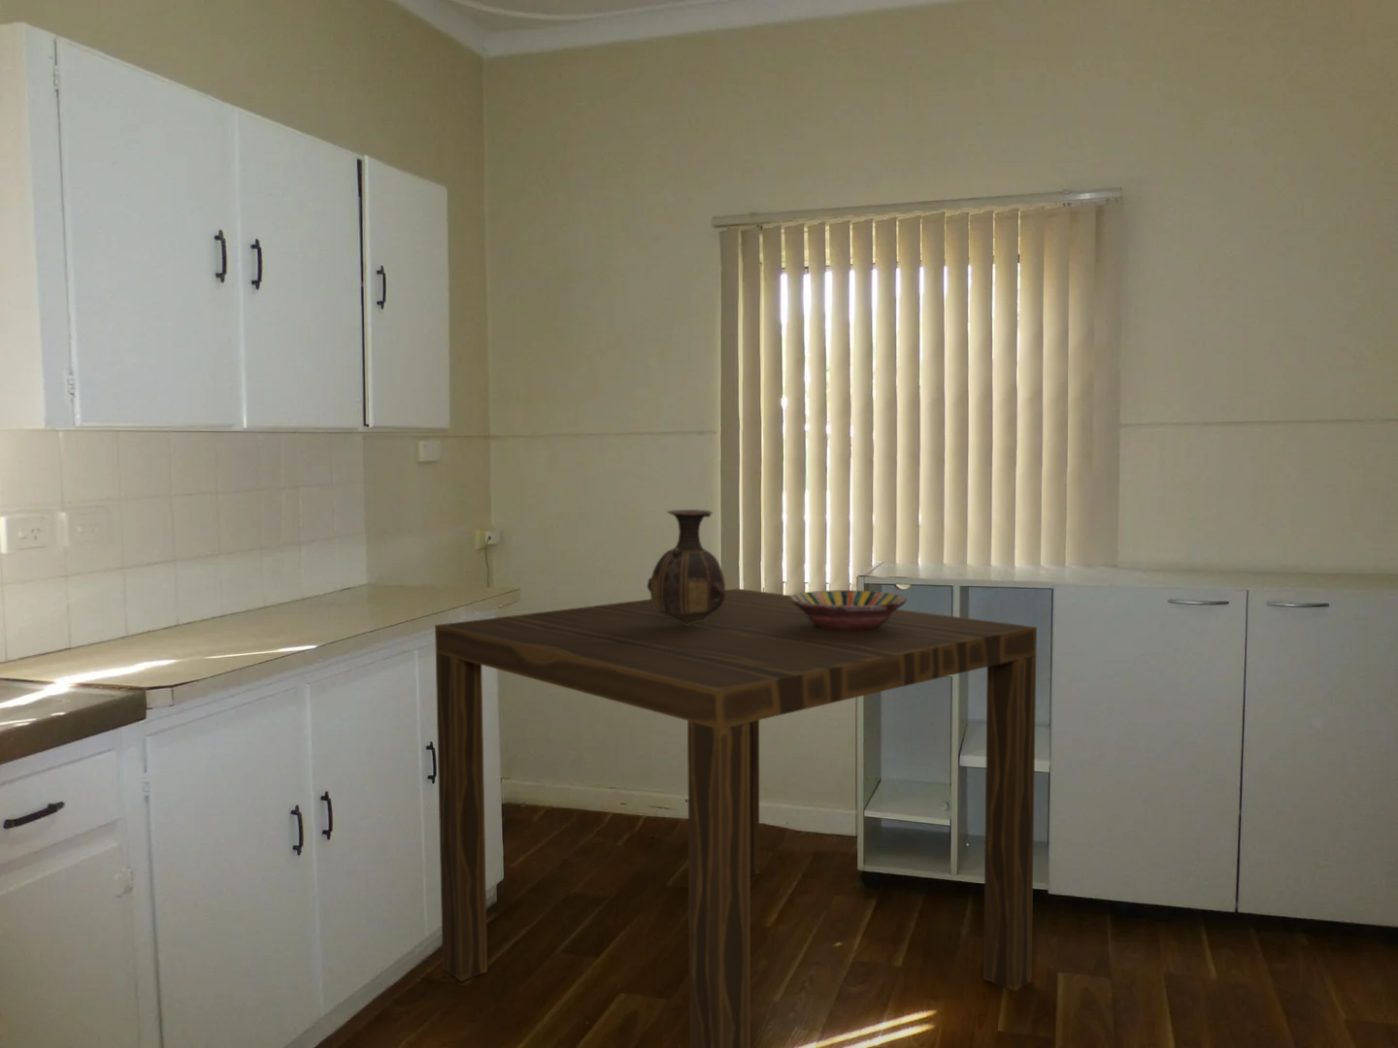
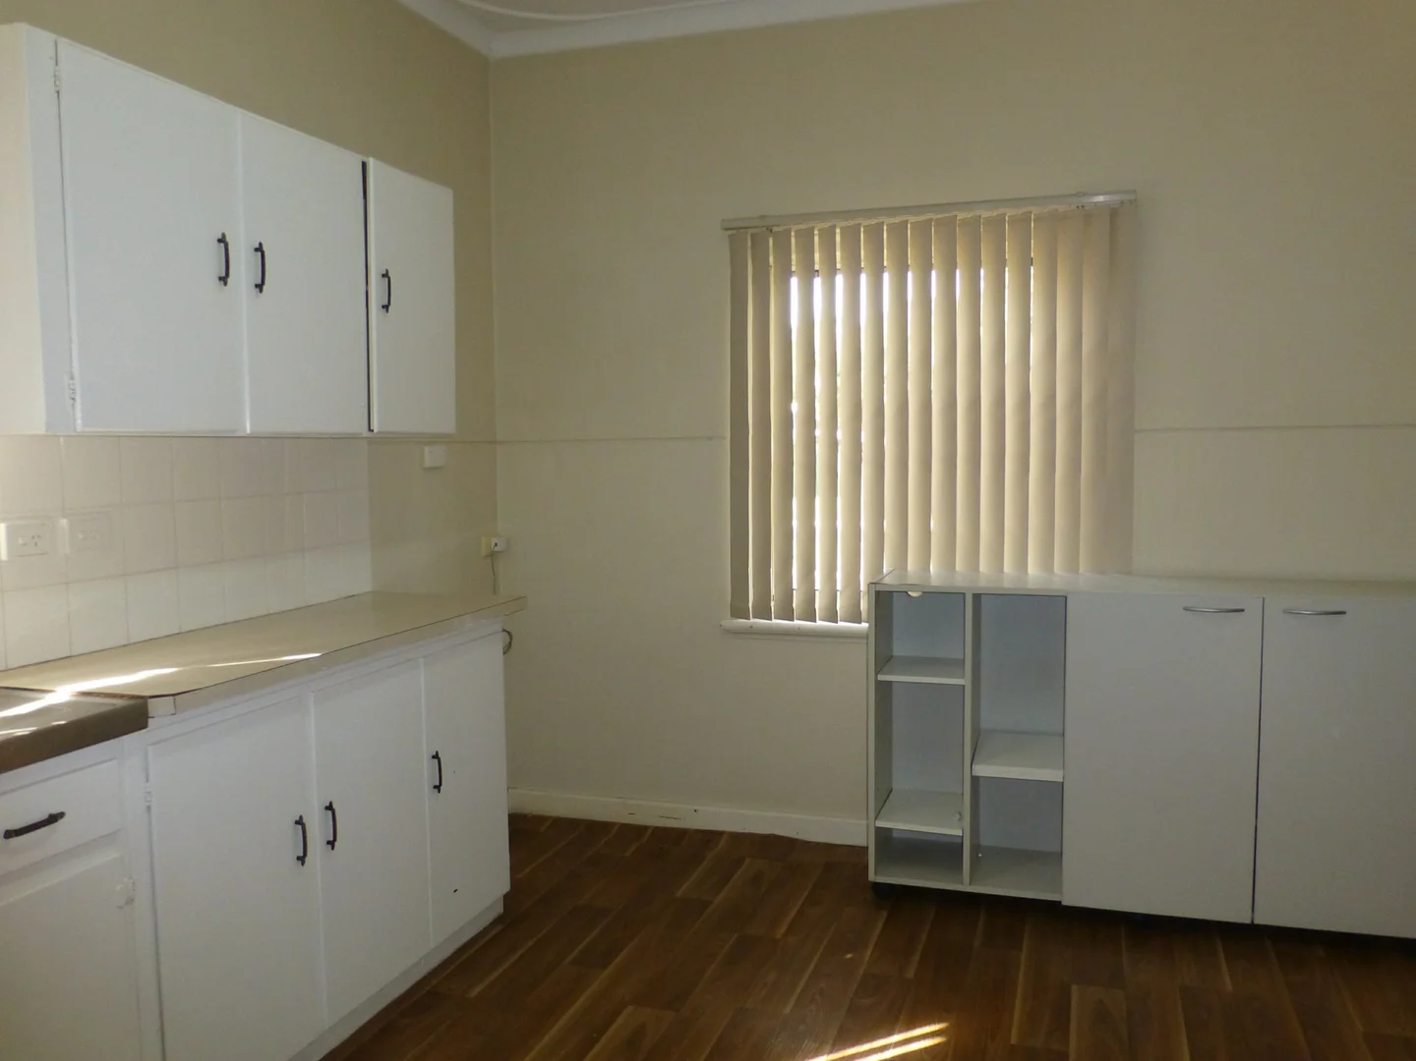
- dining table (731, 801)
- serving bowl (848, 610)
- vase (687, 568)
